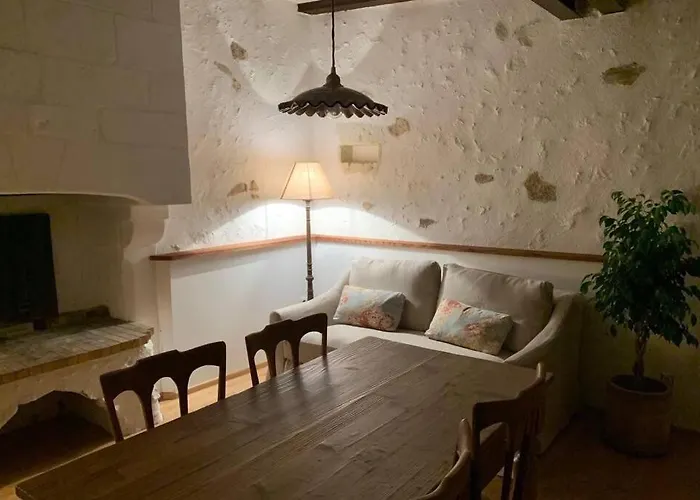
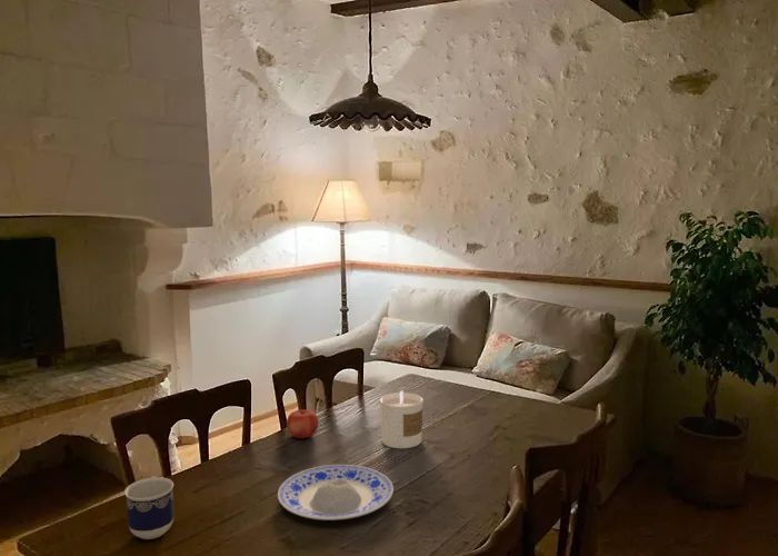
+ fruit (302, 421)
+ plate (336, 488)
+ candle (401, 416)
+ cup (149, 507)
